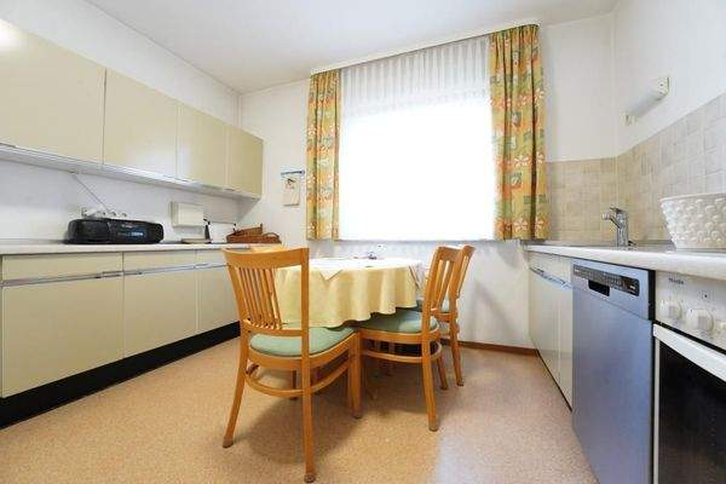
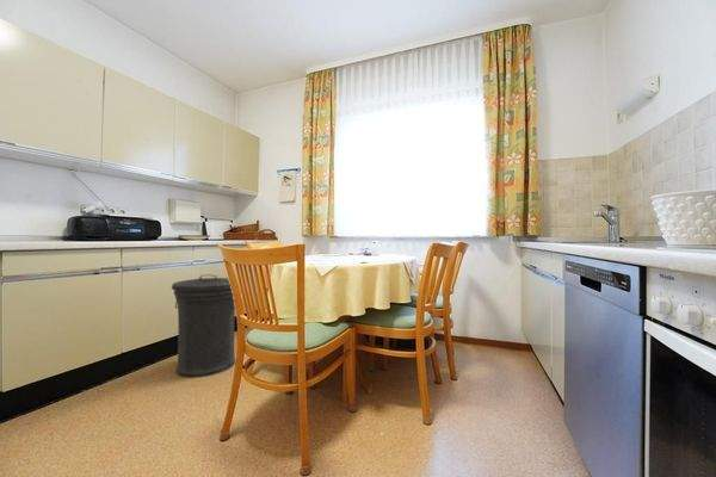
+ trash can (208, 320)
